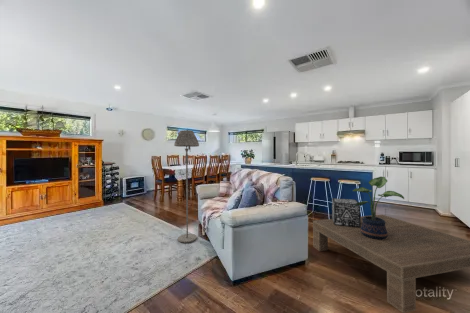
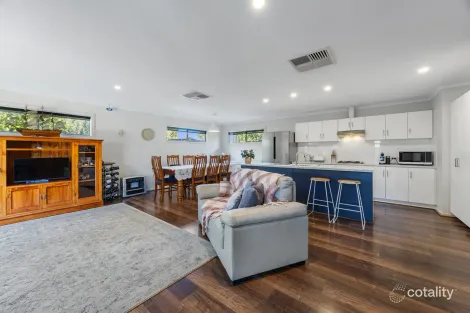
- coffee table (389, 248)
- decorative box (345, 211)
- floor lamp (187, 184)
- potted plant (376, 205)
